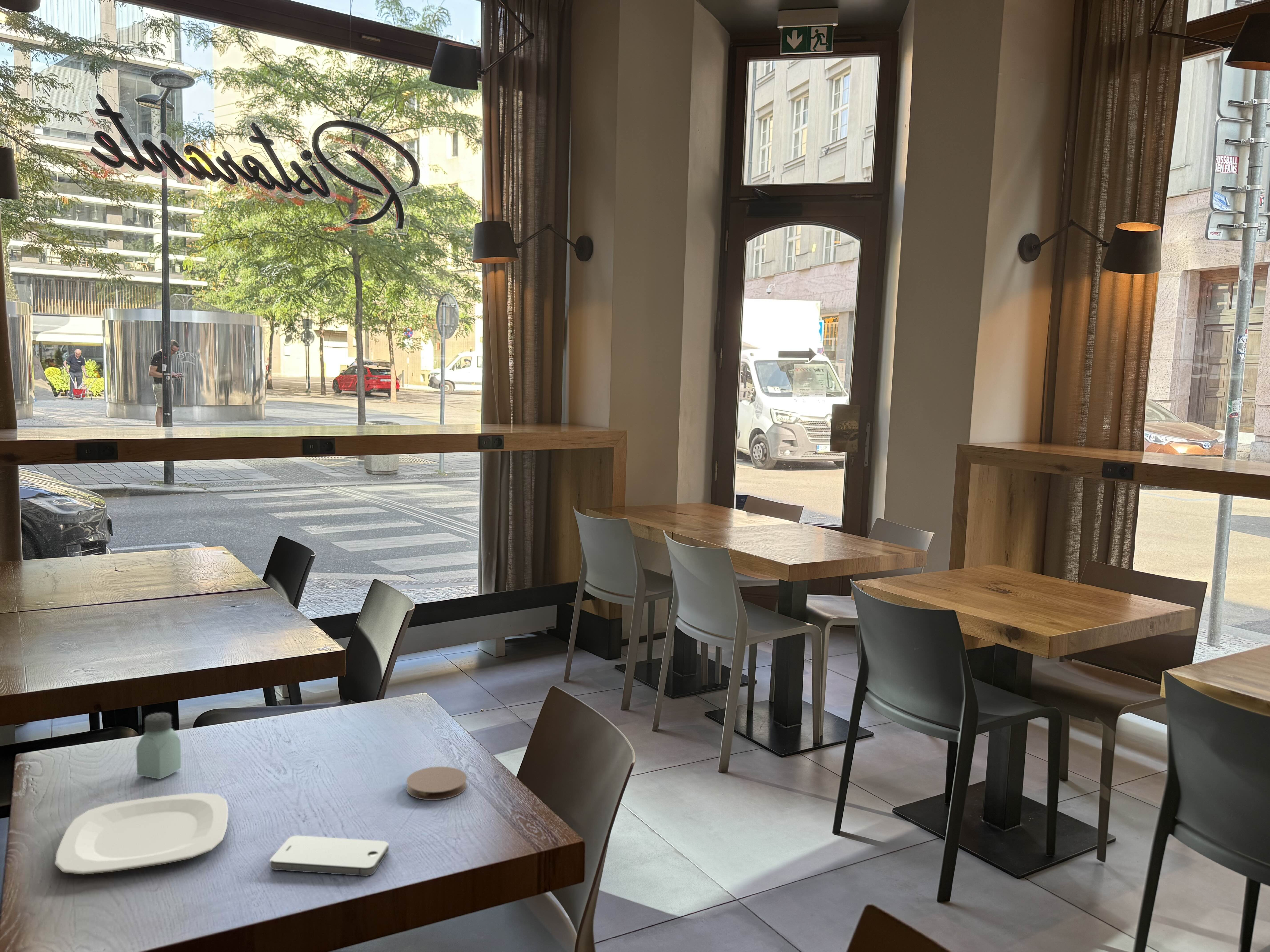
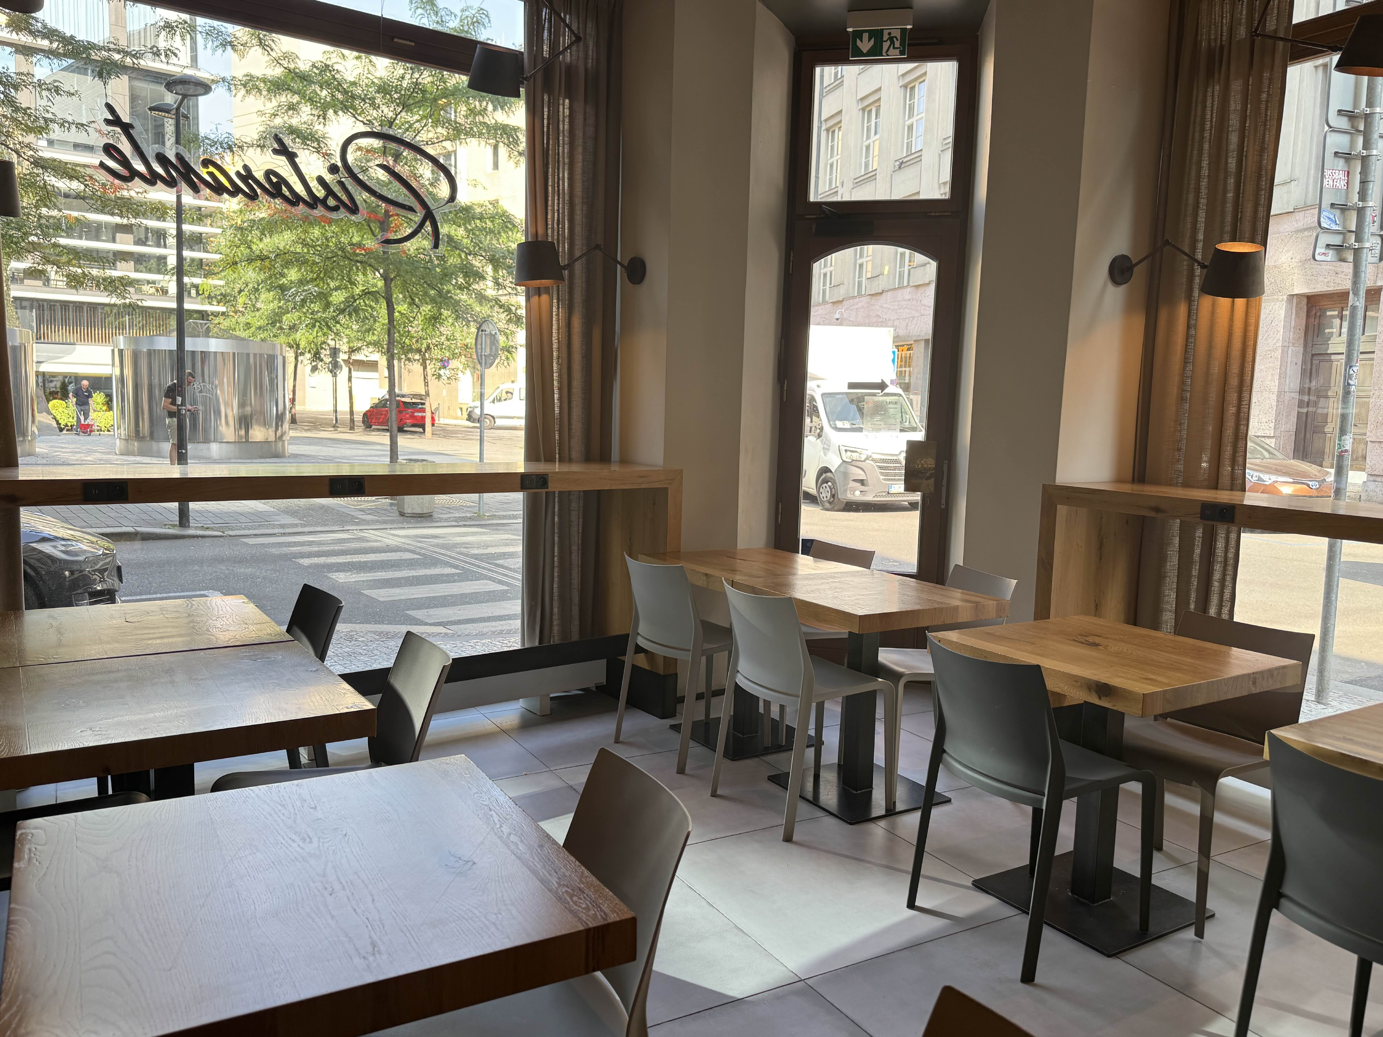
- saltshaker (158, 745)
- coaster (437, 783)
- smartphone (330, 855)
- plate (147, 833)
